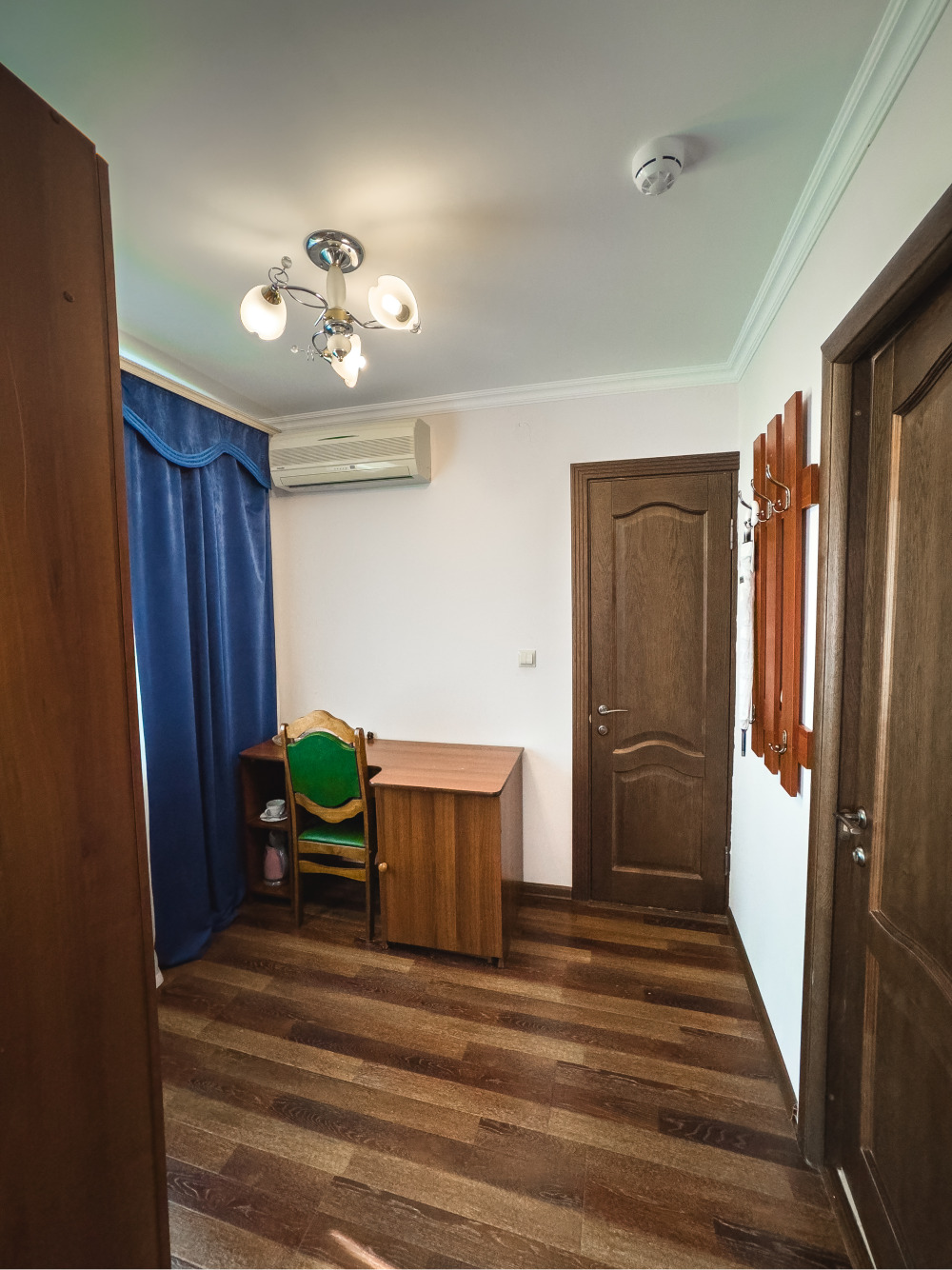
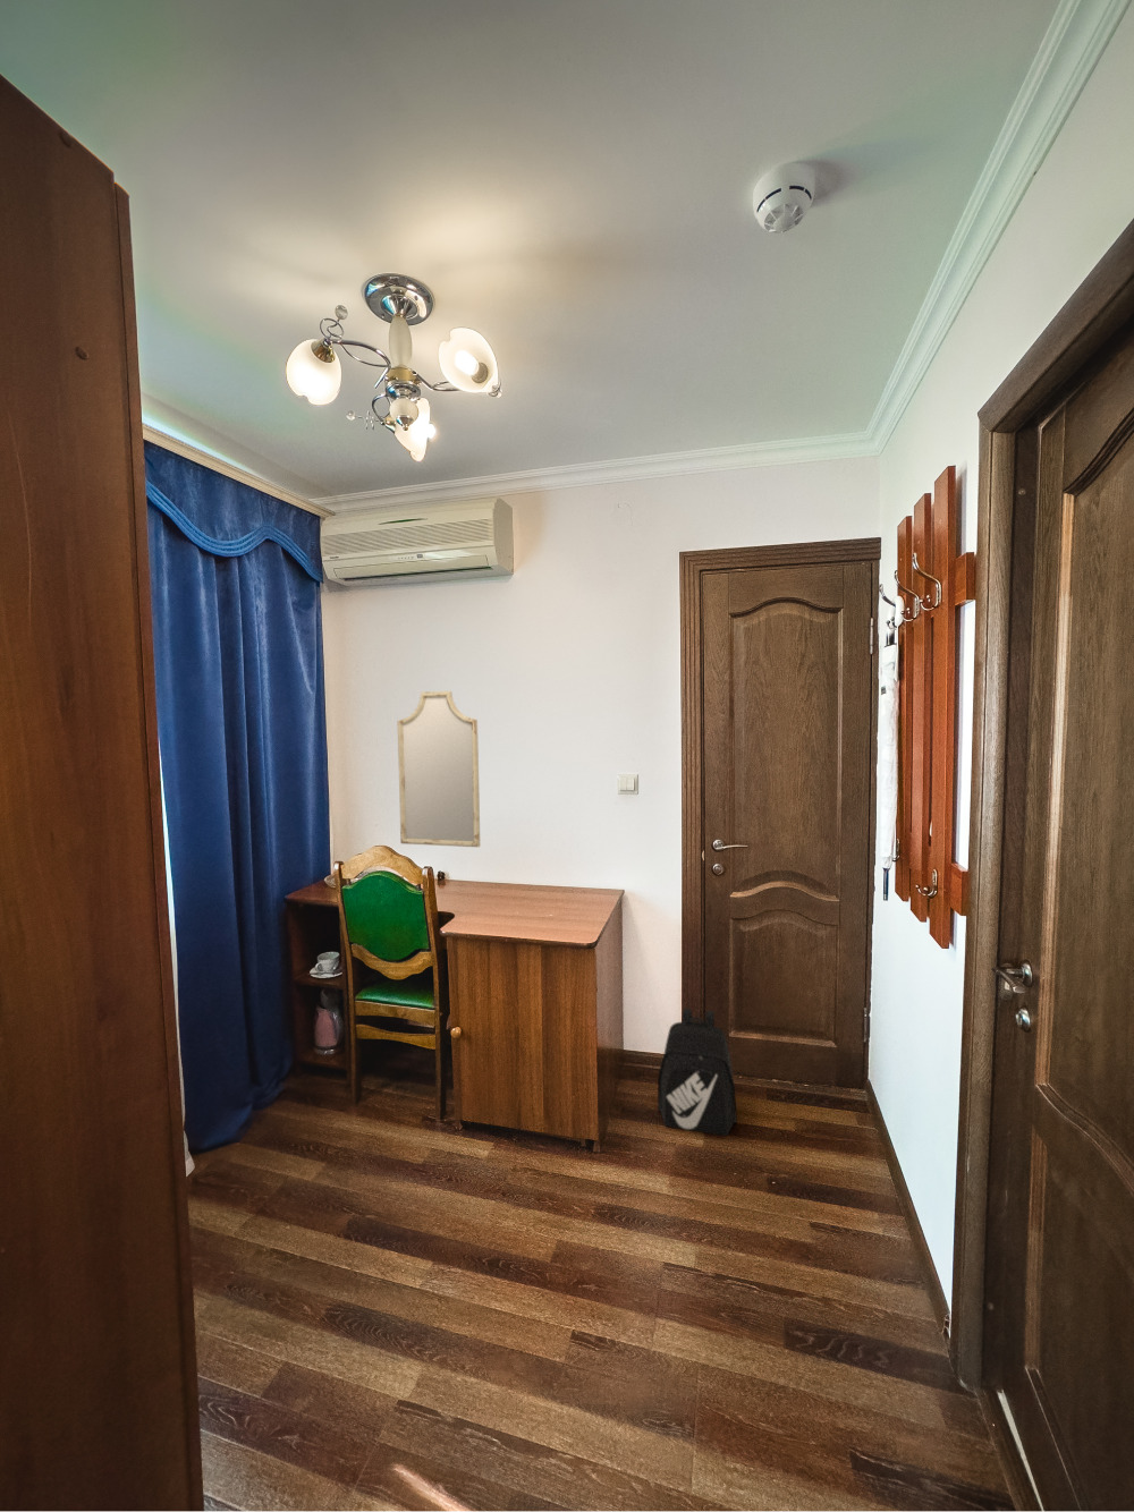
+ home mirror (437, 768)
+ backpack (697, 1061)
